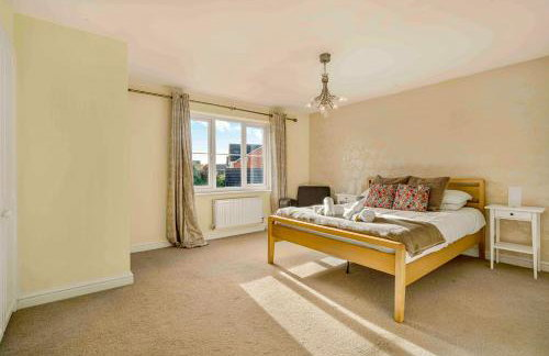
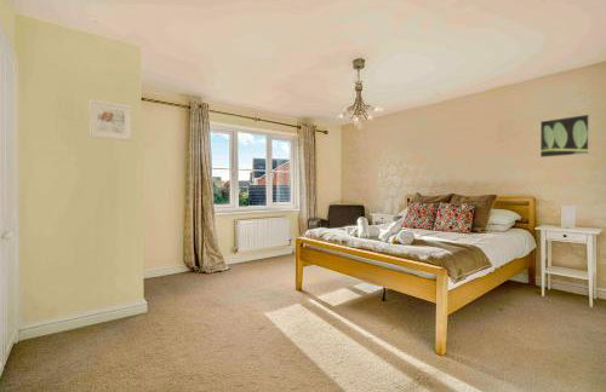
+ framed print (110, 120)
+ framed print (564, 137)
